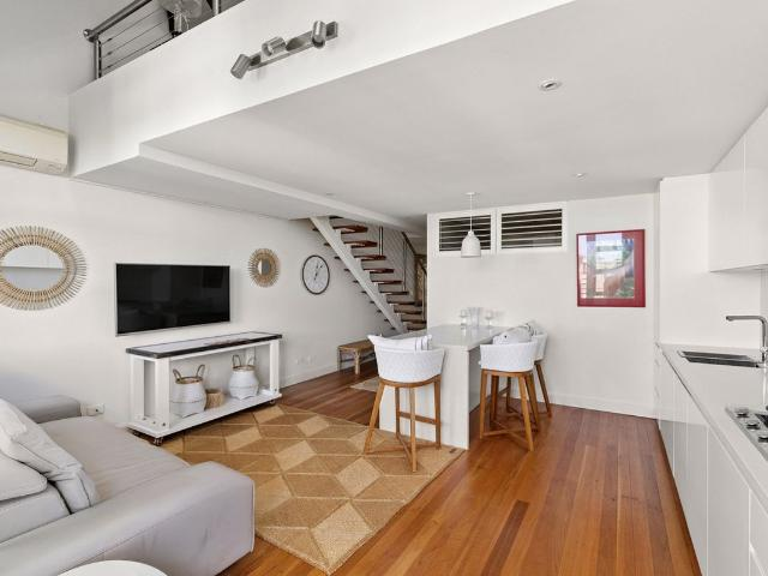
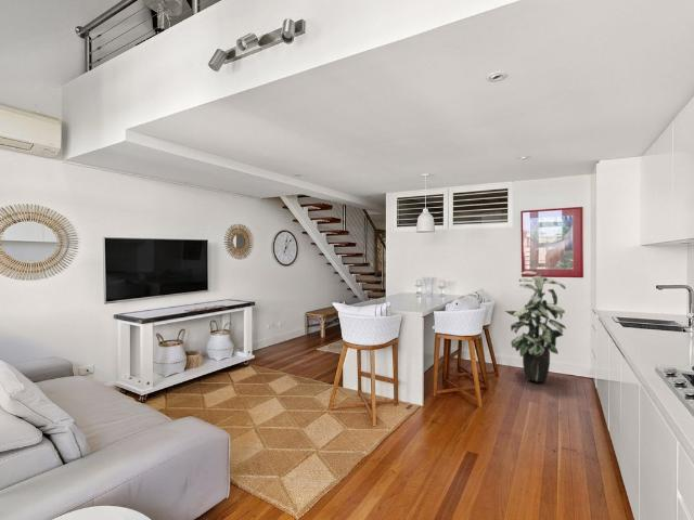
+ indoor plant (535, 325)
